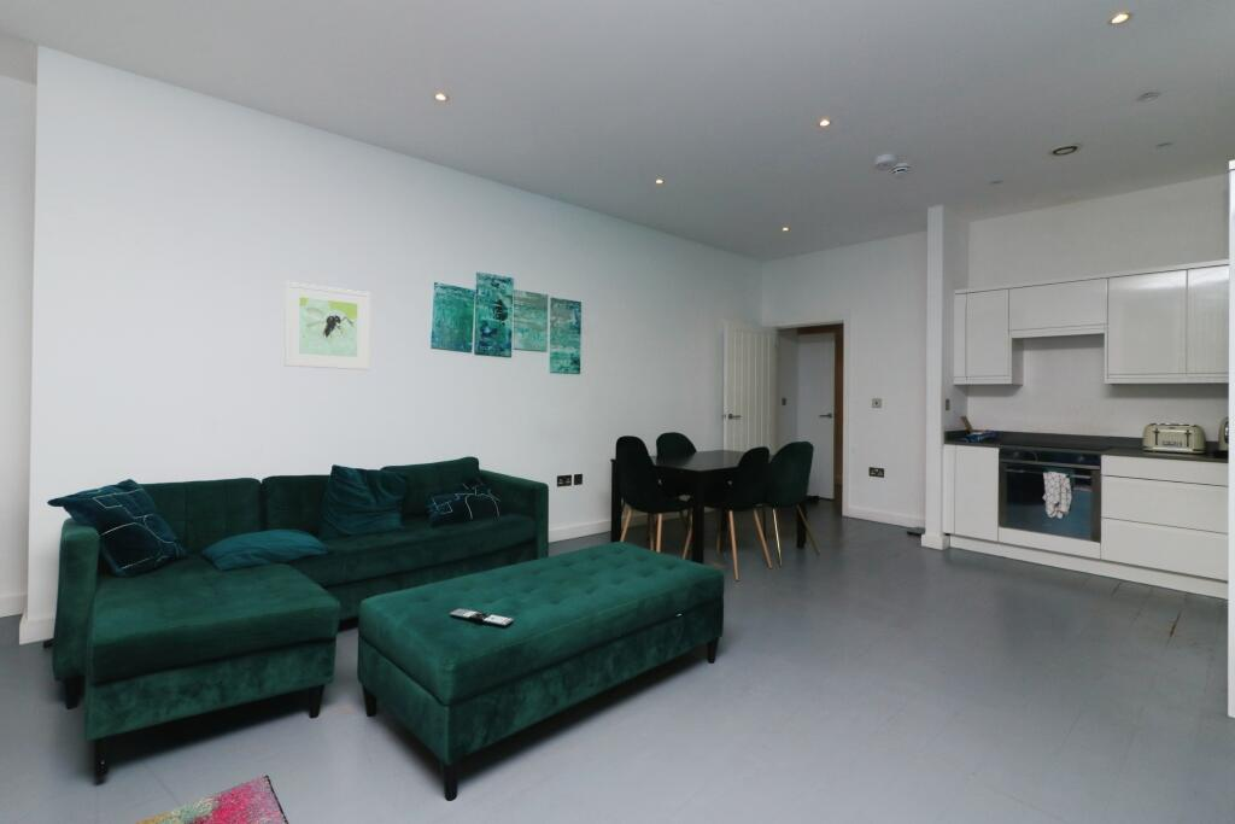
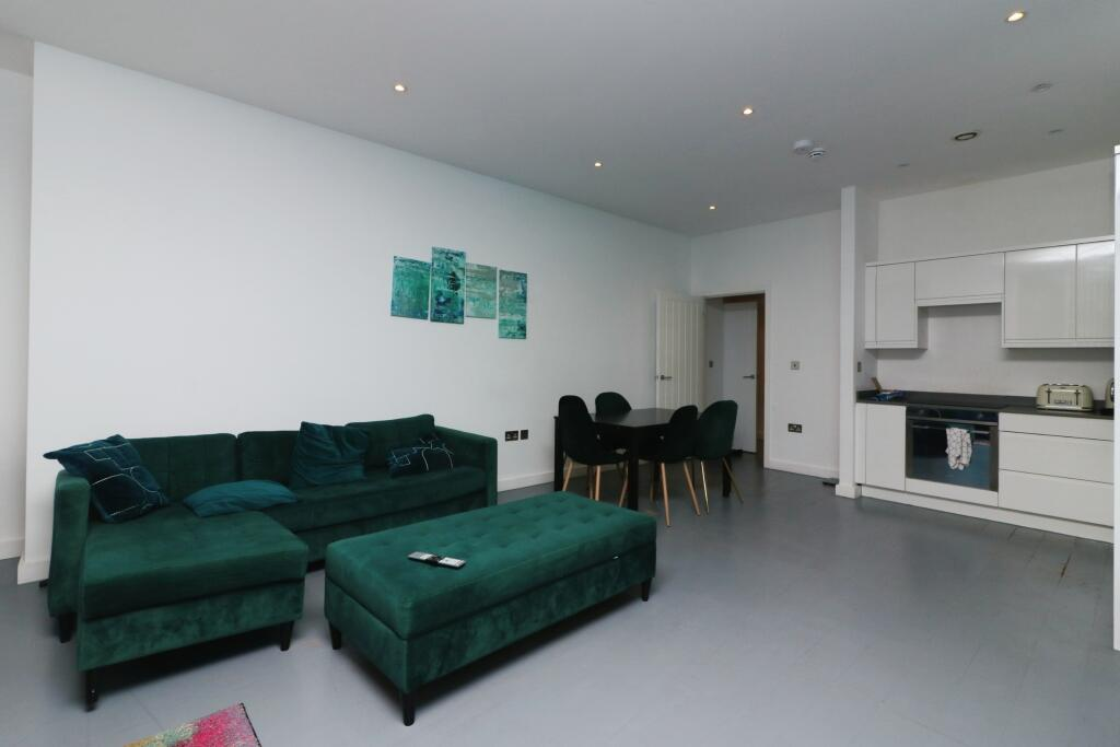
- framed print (328, 327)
